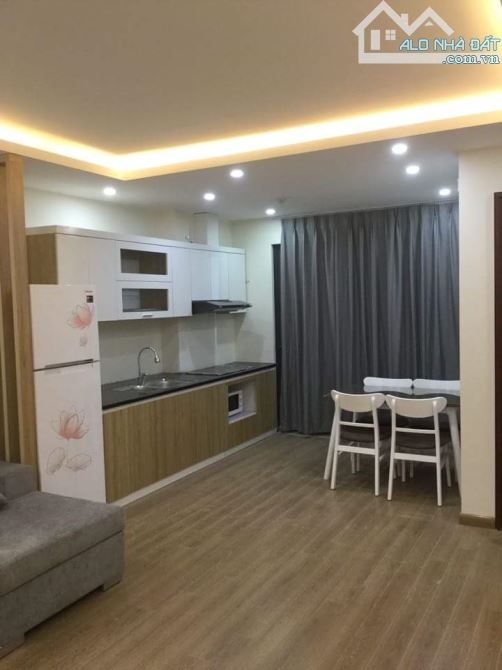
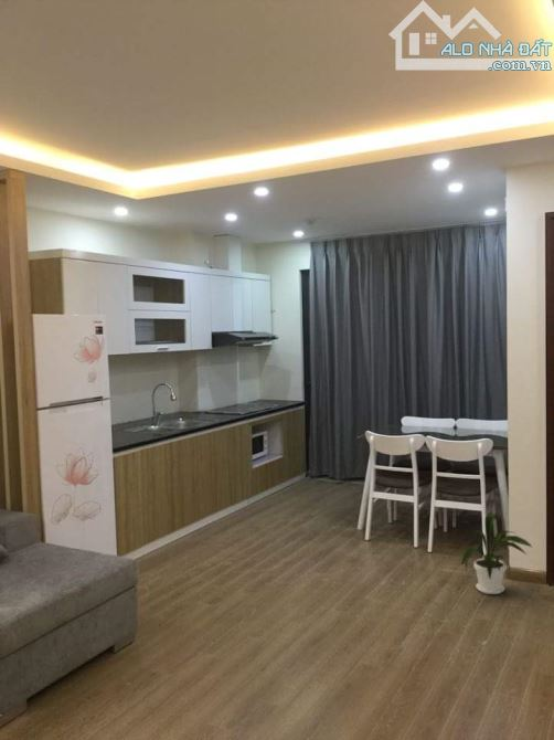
+ house plant (492, 549)
